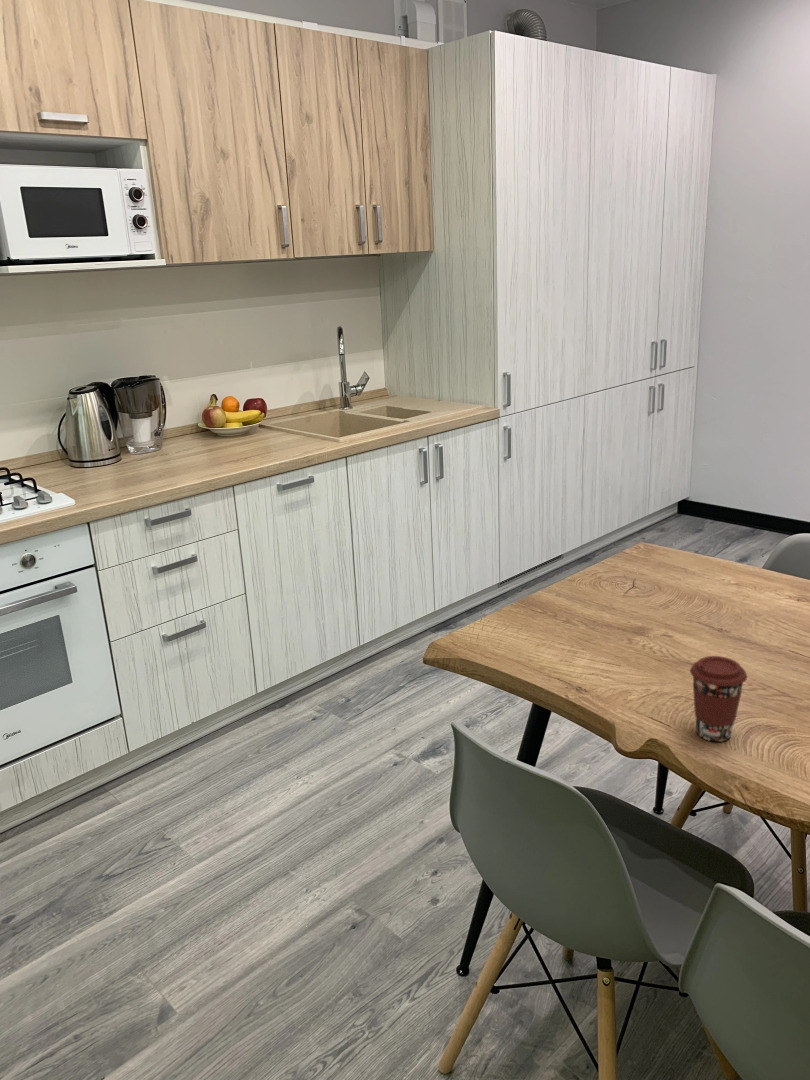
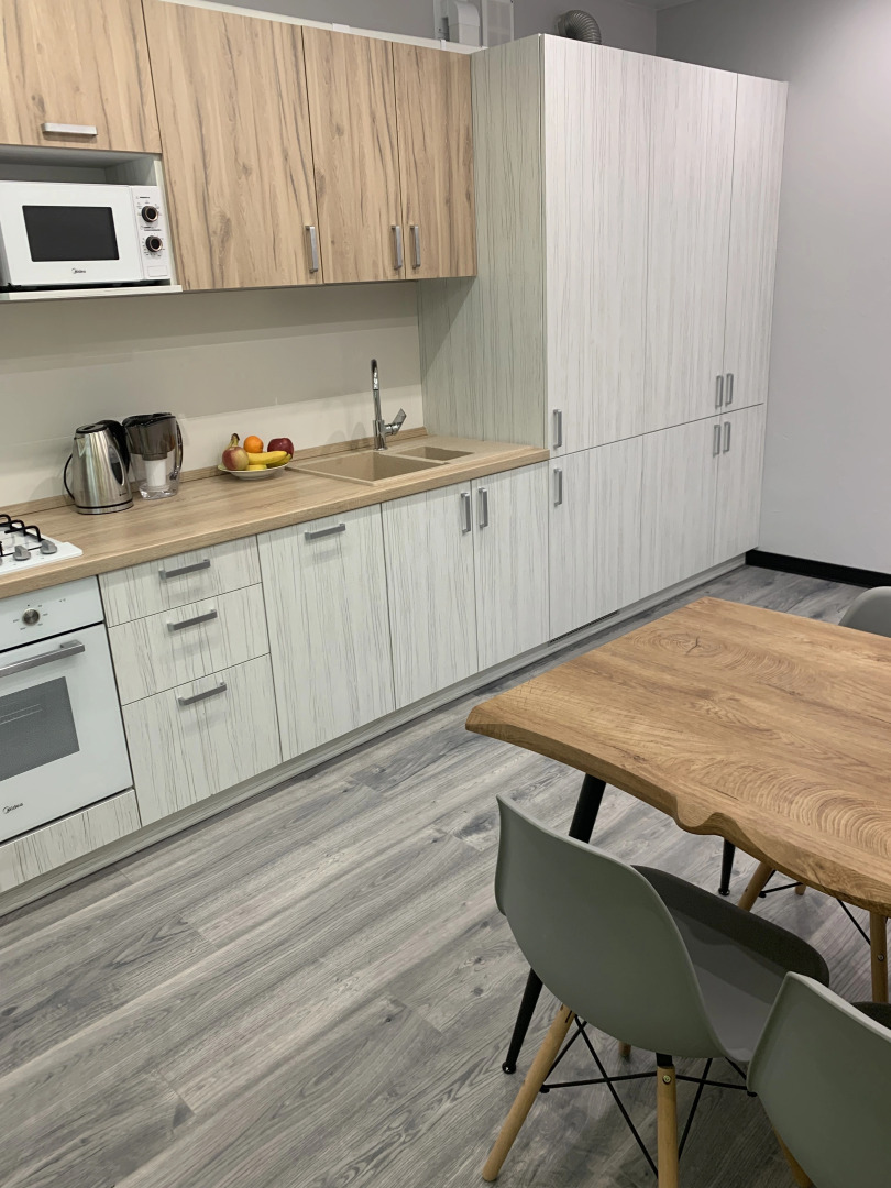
- coffee cup (716, 699)
